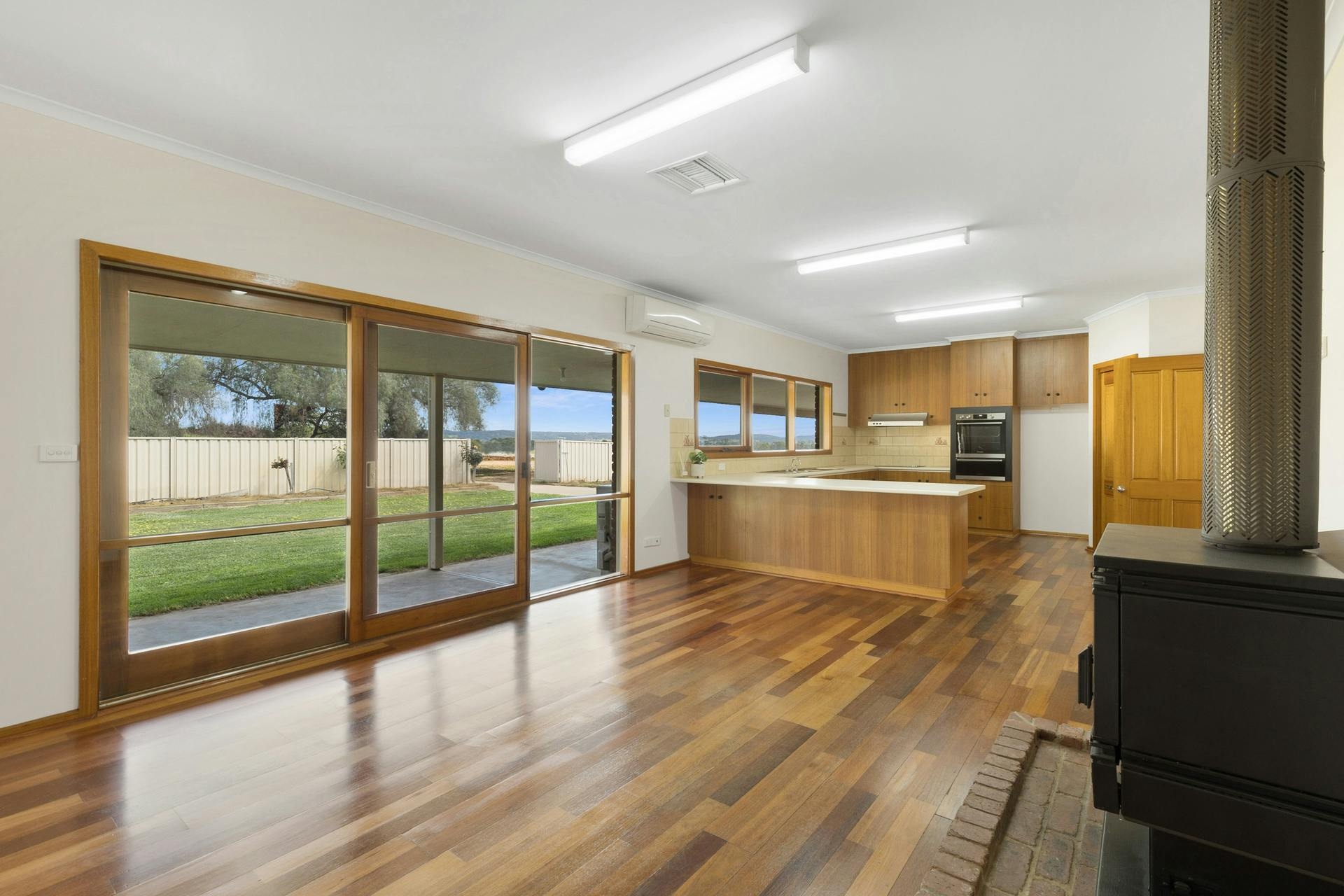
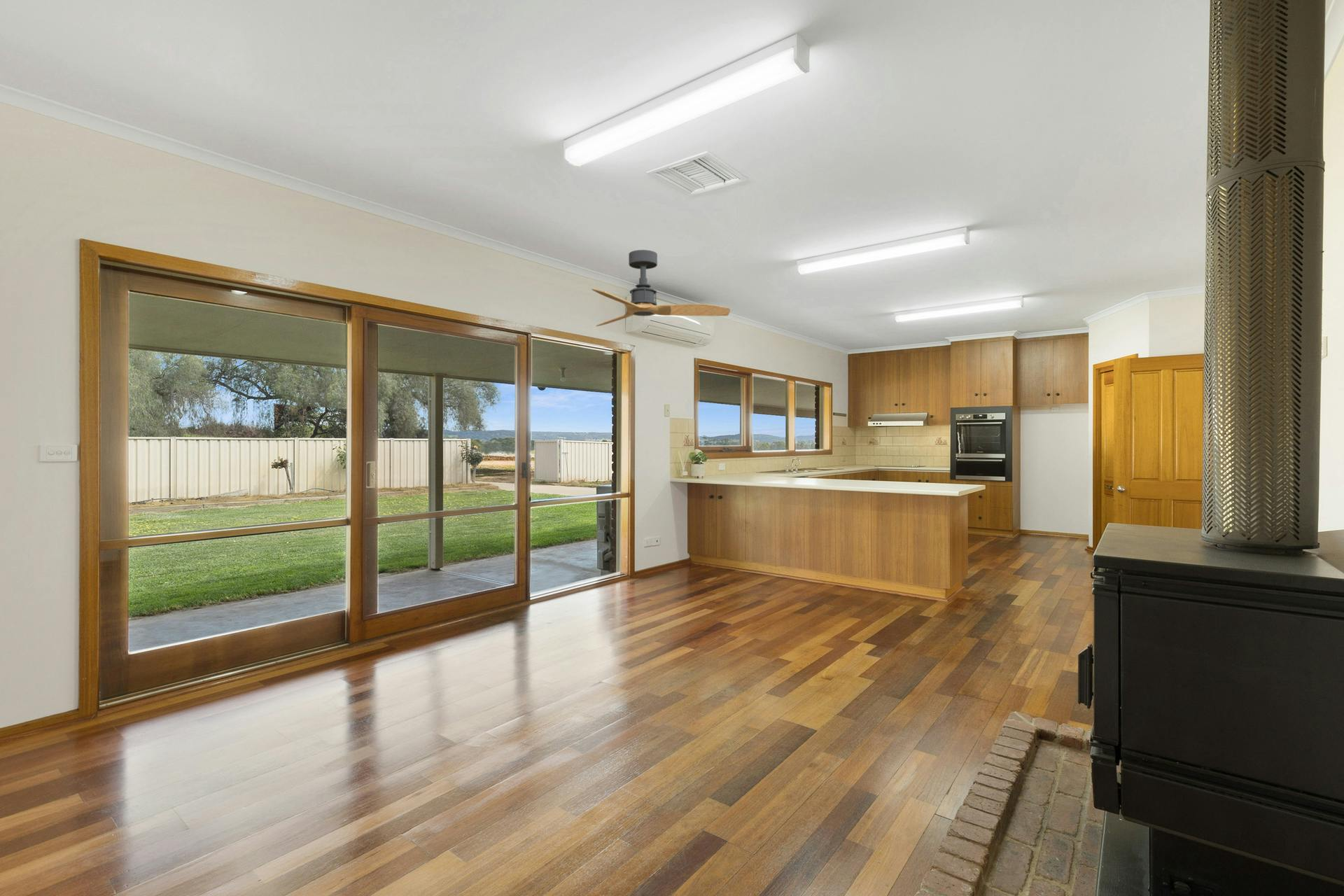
+ ceiling fan (656, 290)
